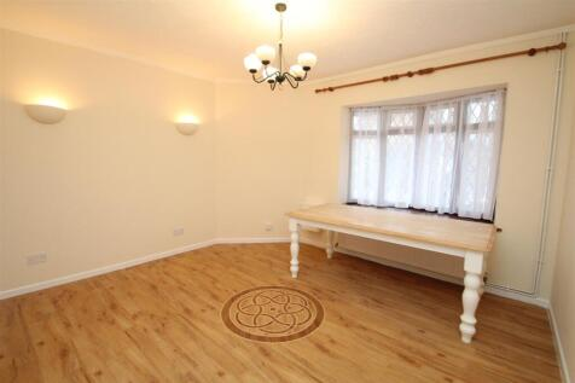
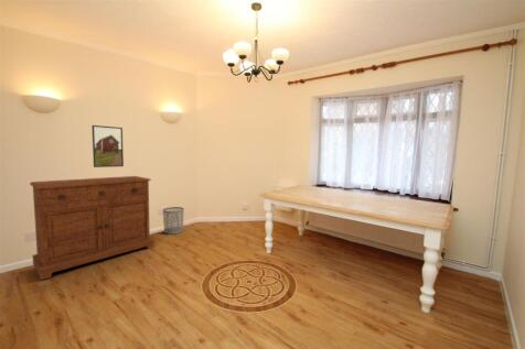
+ waste bin (173, 220)
+ sideboard (97, 218)
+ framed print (108, 146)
